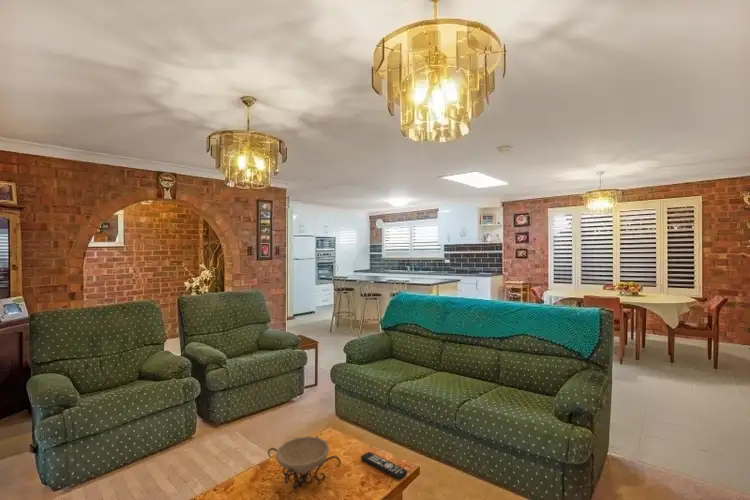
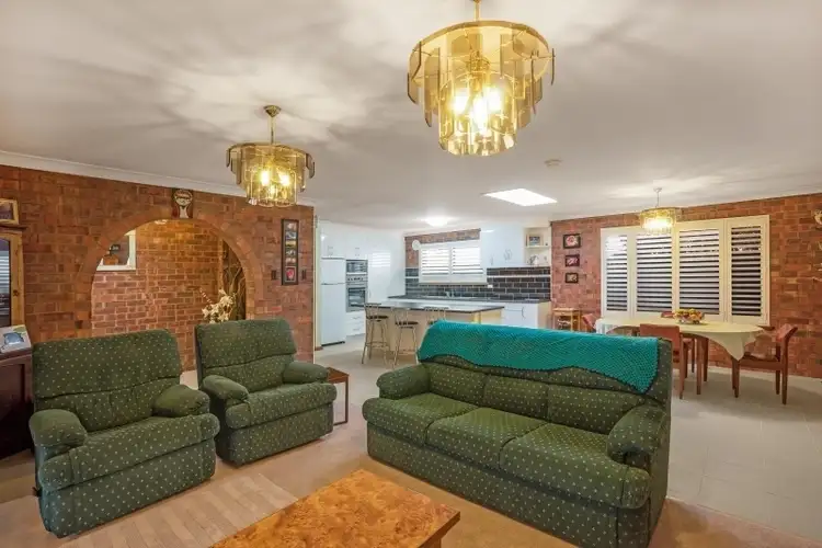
- remote control (383, 465)
- decorative bowl (303, 466)
